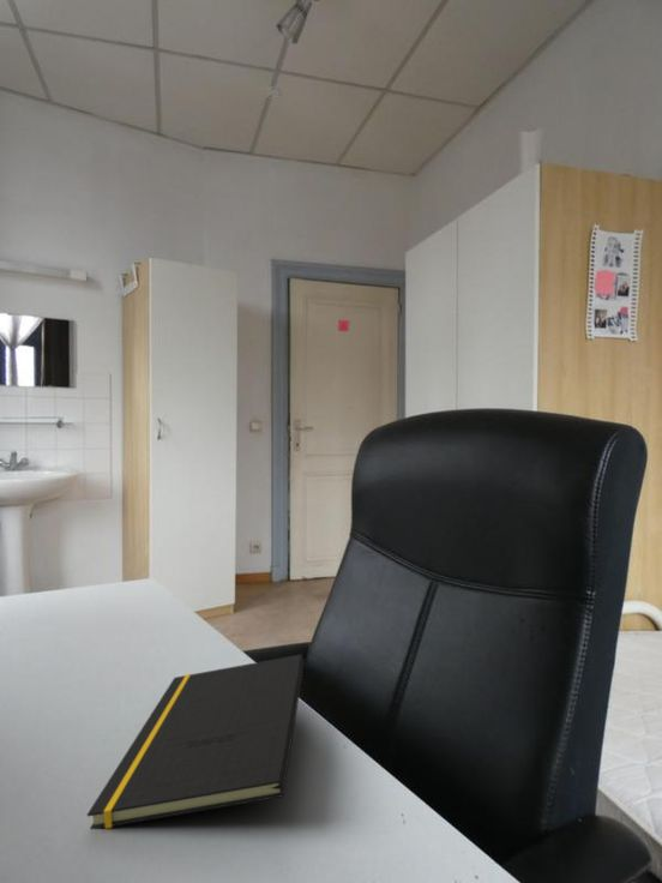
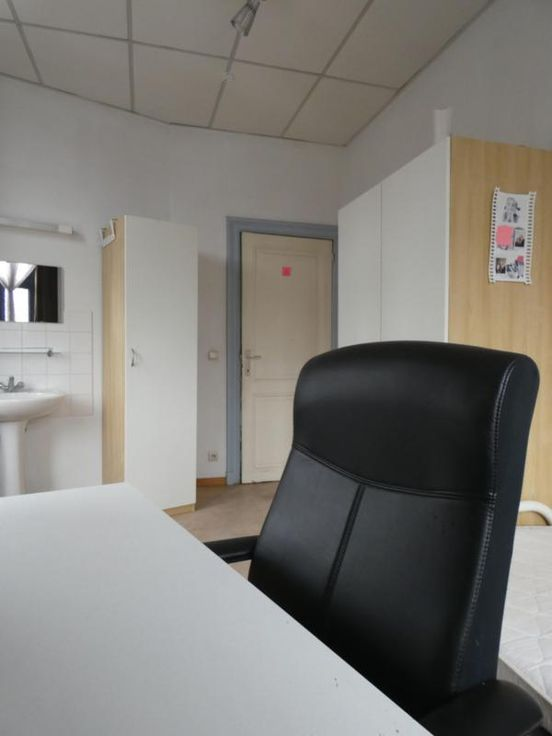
- notepad (217, 725)
